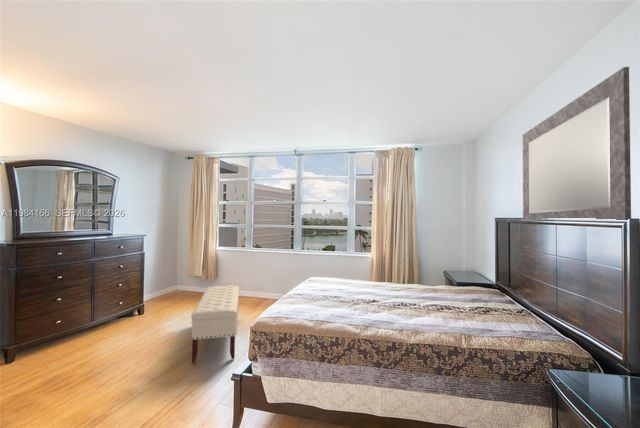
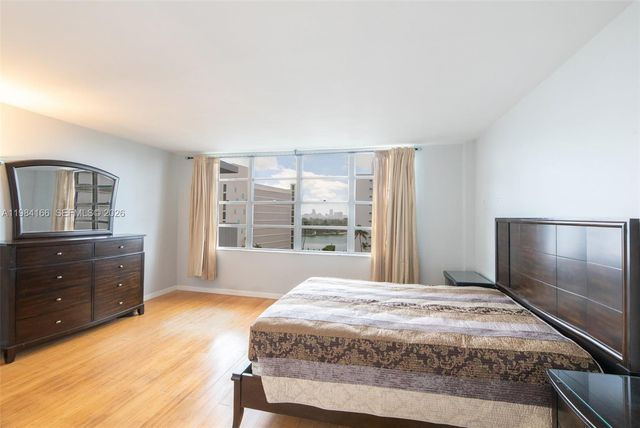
- mirror (561, 167)
- bench (219, 317)
